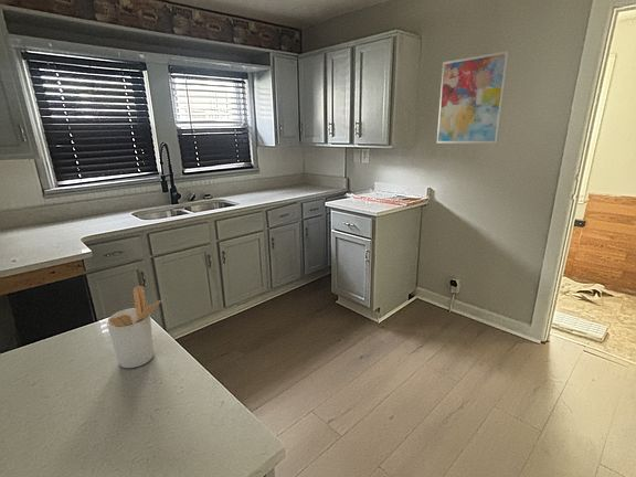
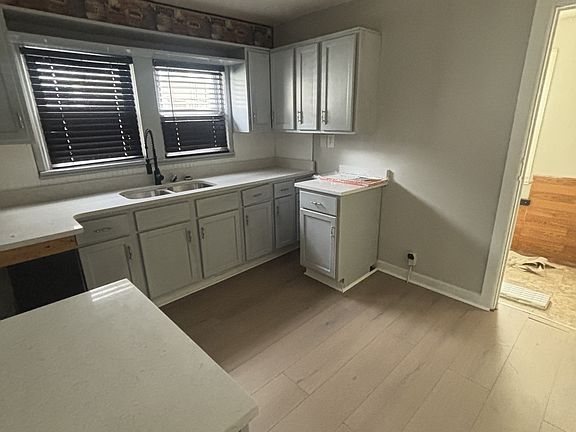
- wall art (469, 102)
- utensil holder (140, 327)
